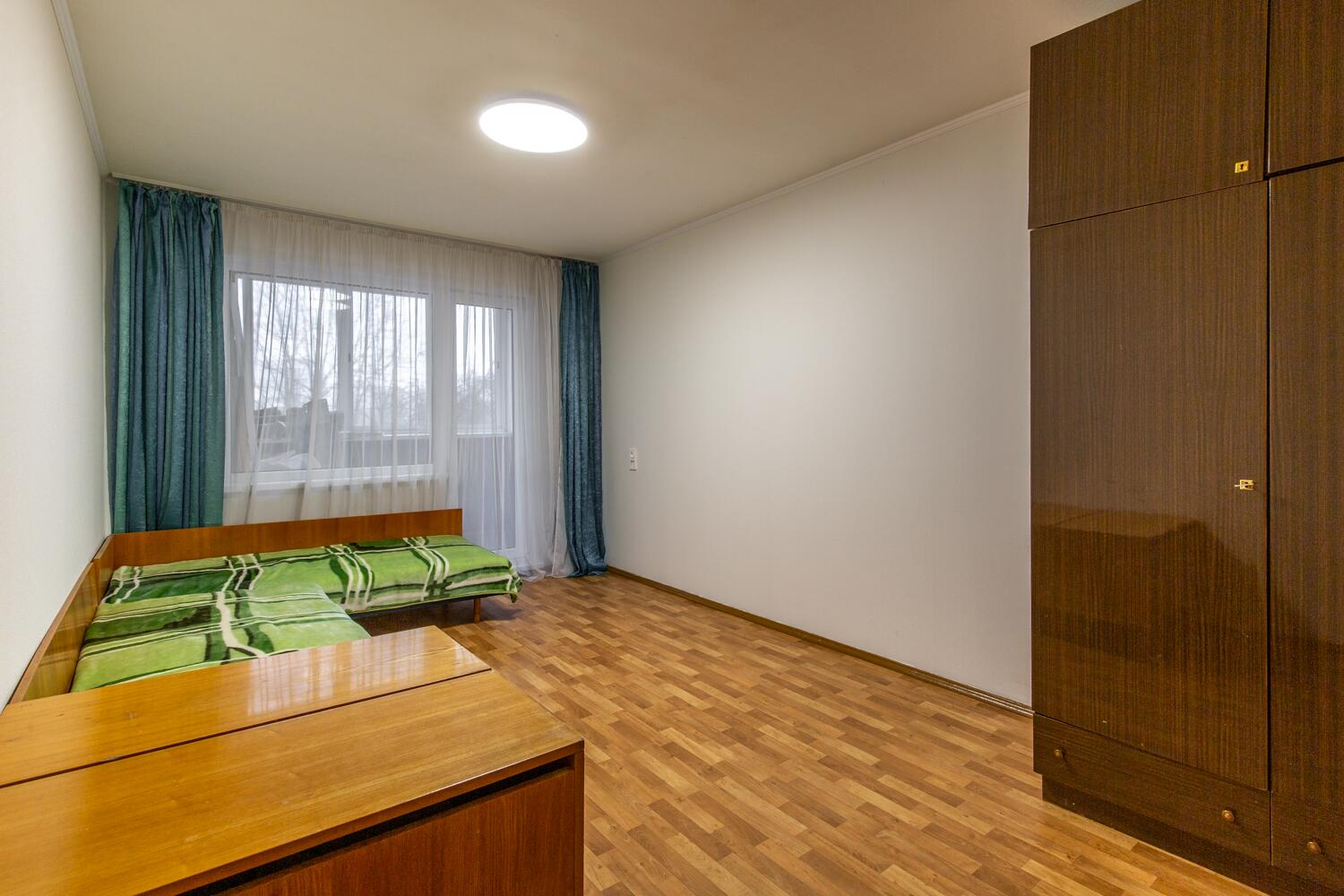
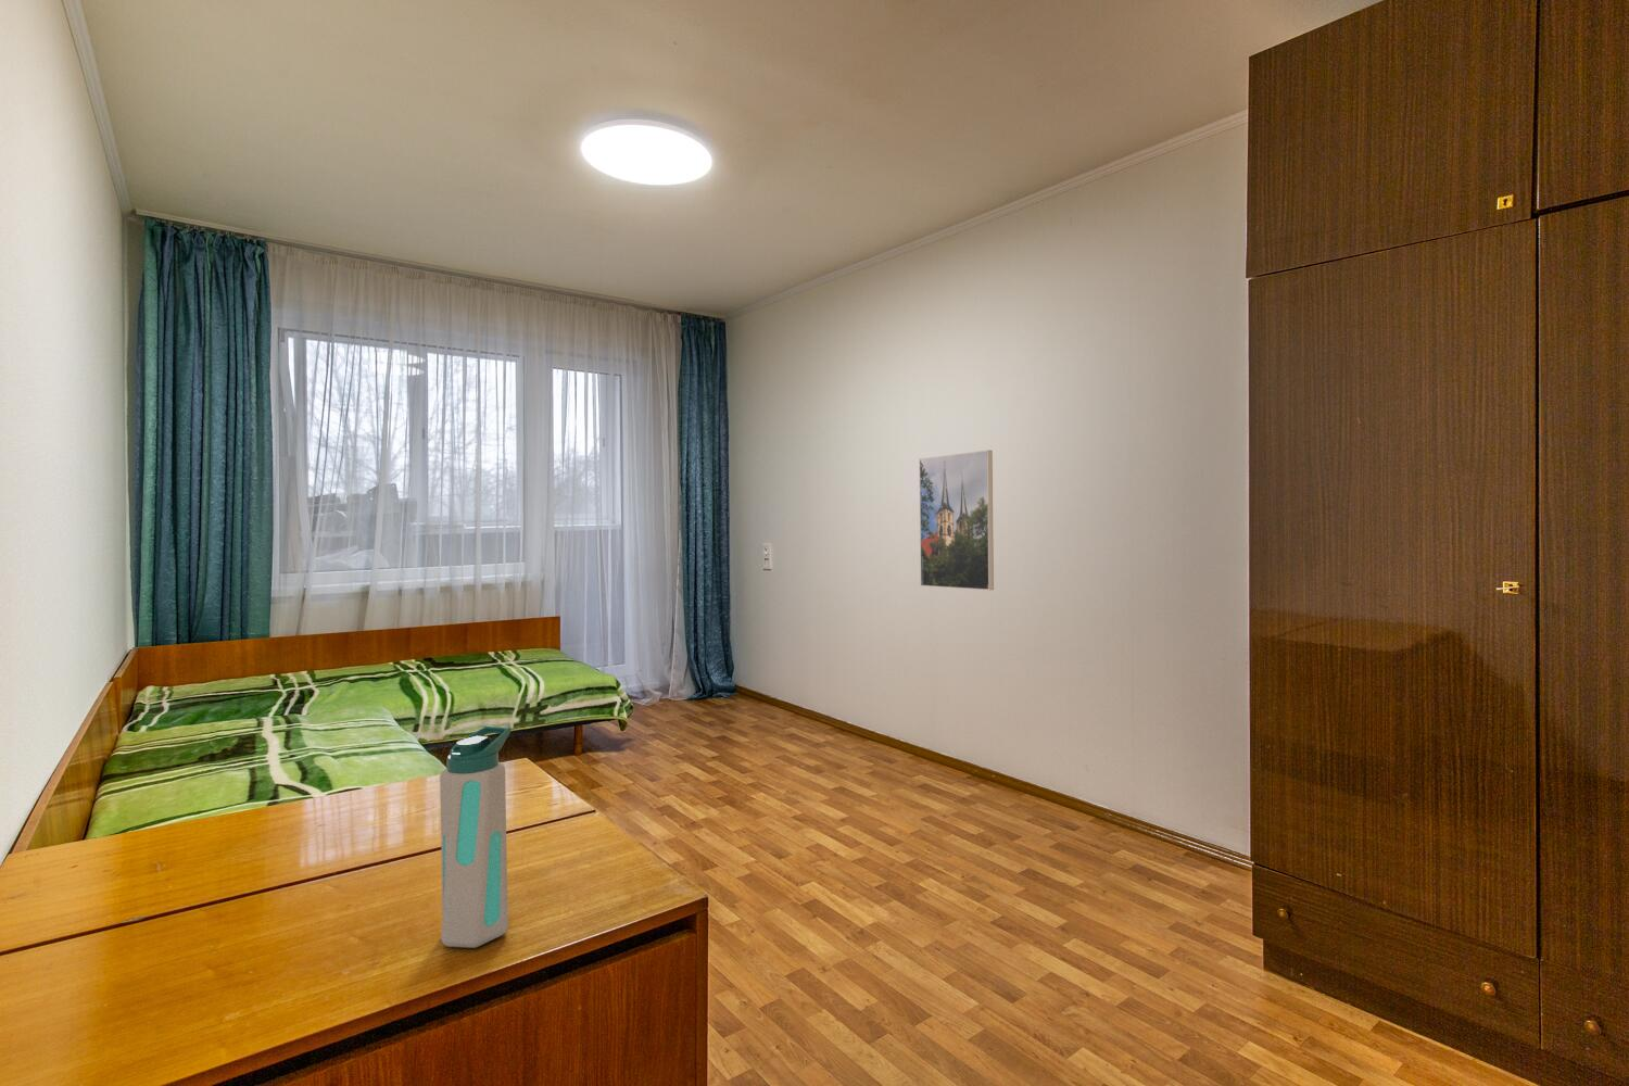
+ water bottle (476, 833)
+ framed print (955, 521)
